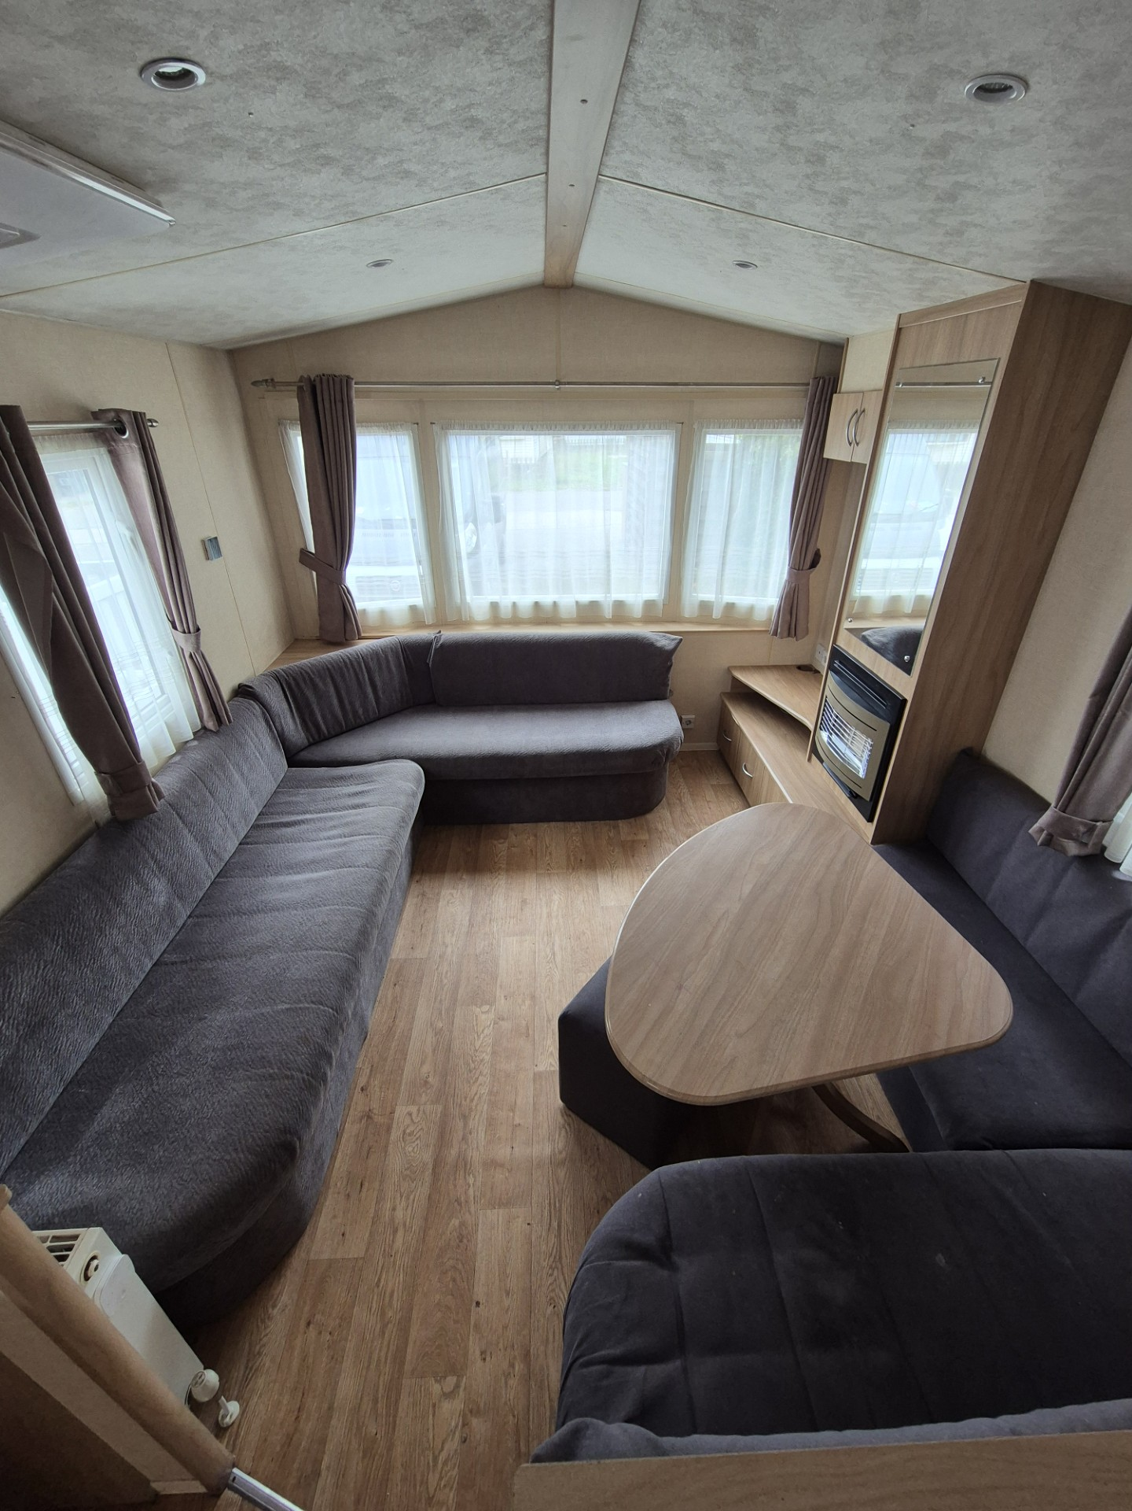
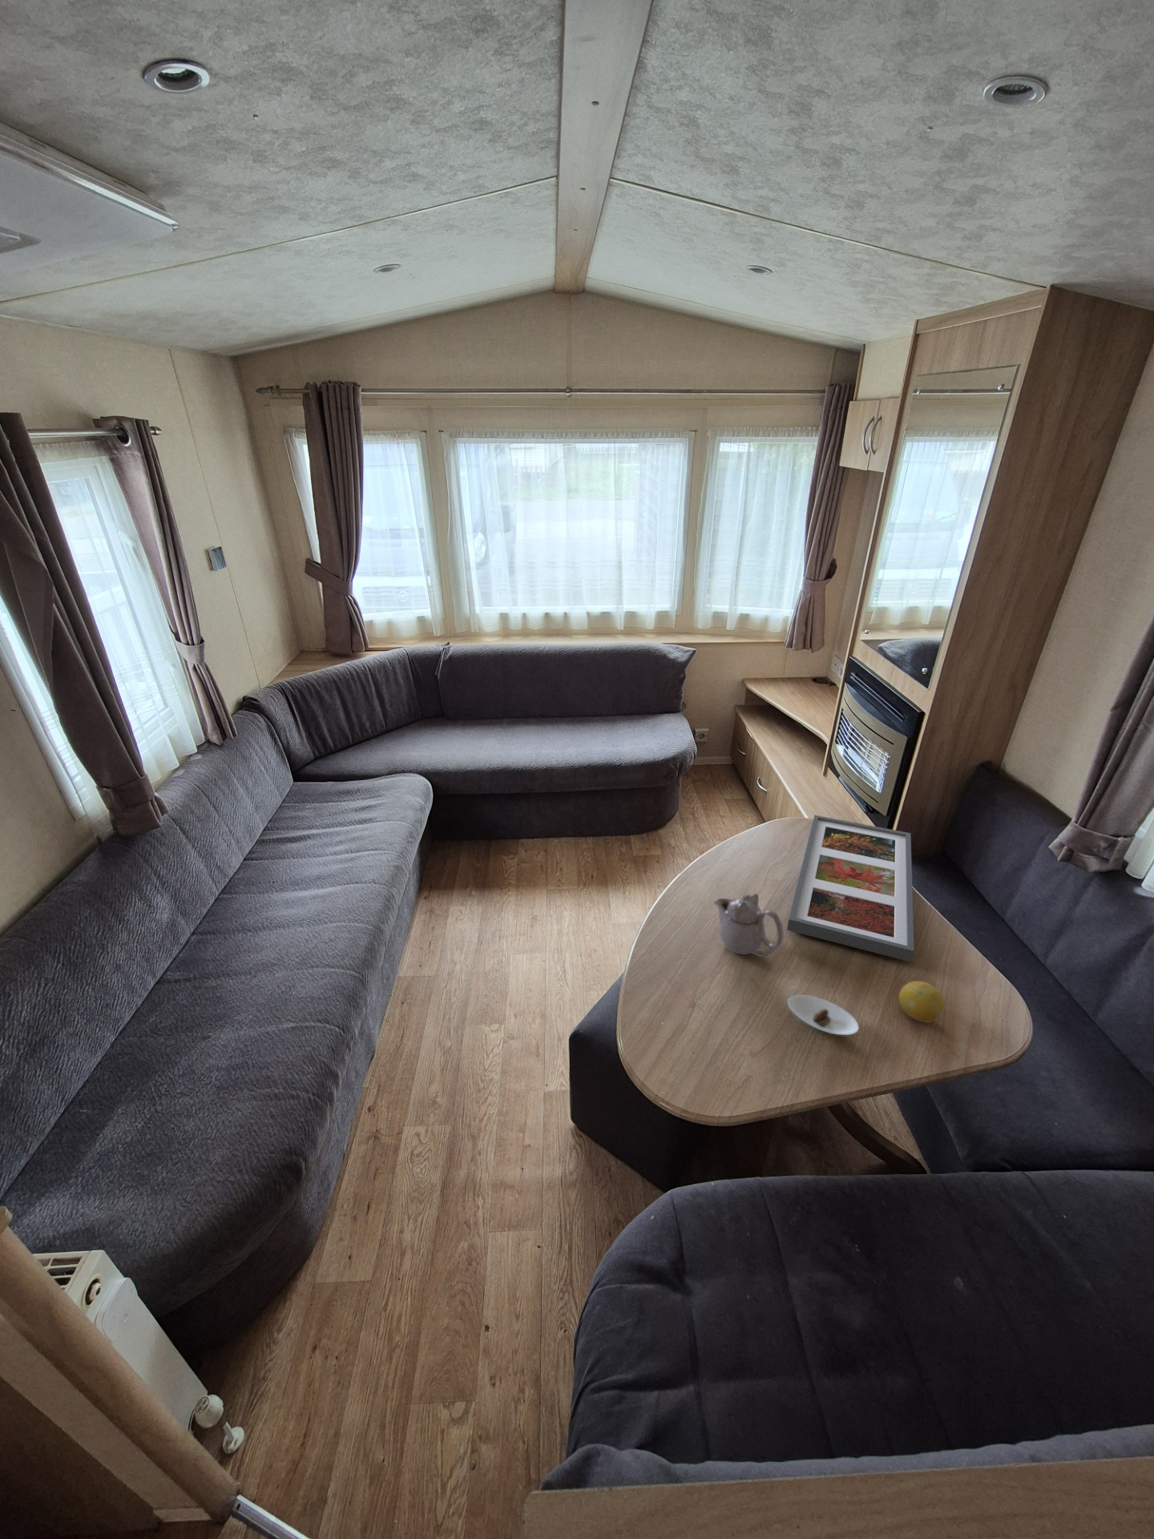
+ fruit (921, 1001)
+ picture frame (855, 876)
+ saucer (822, 1017)
+ teapot (745, 922)
